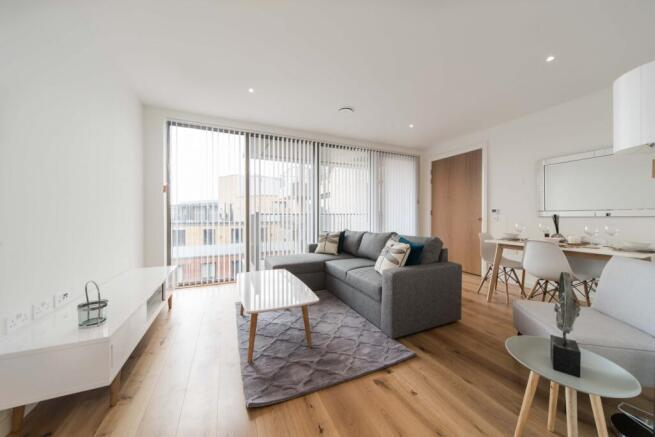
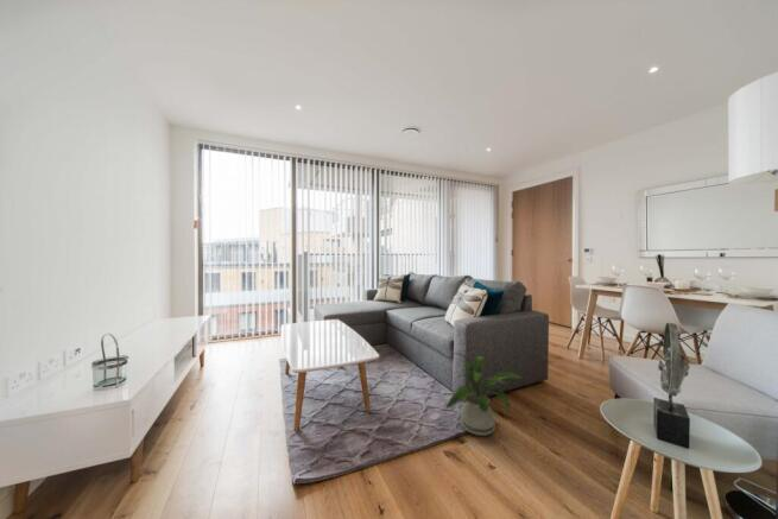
+ house plant (483, 392)
